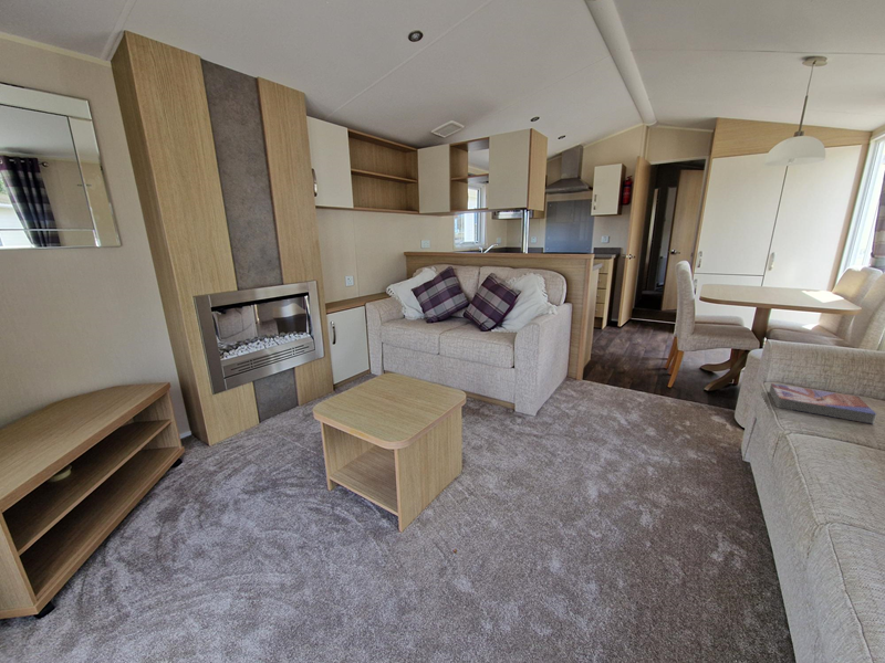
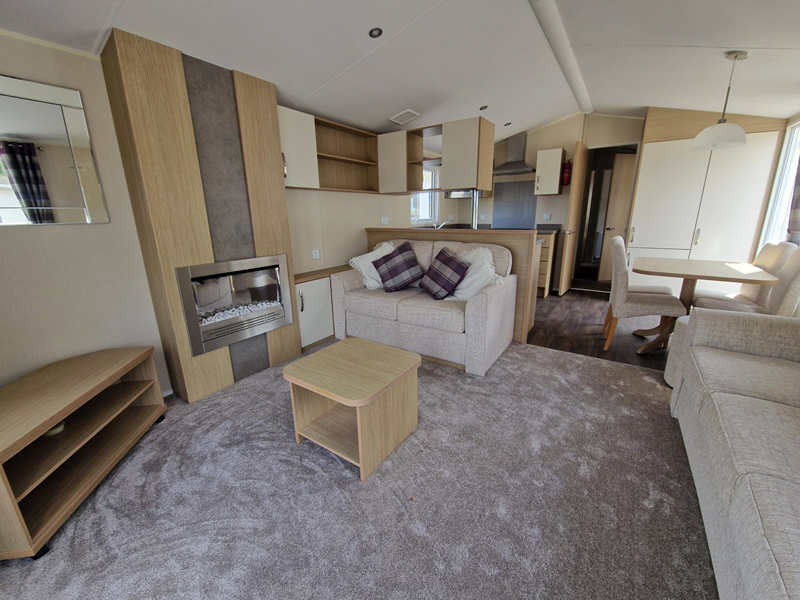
- textbook (816, 401)
